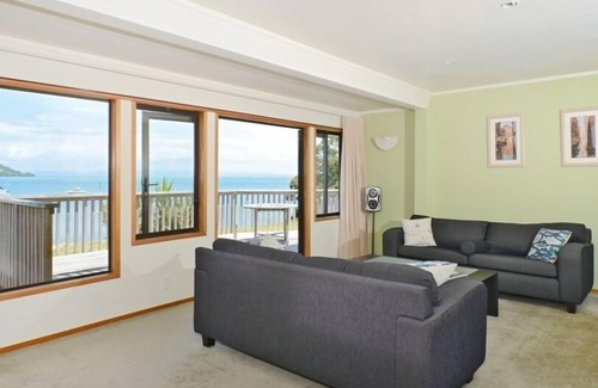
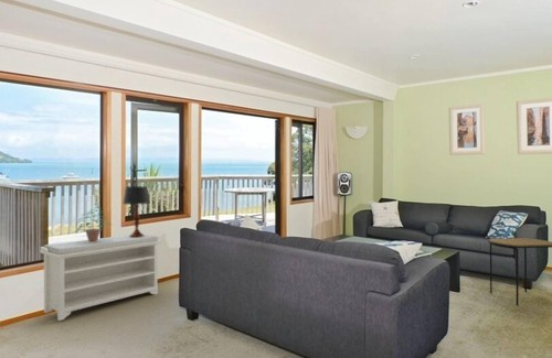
+ potted plant (91, 223)
+ side table (524, 270)
+ bench (105, 271)
+ table lamp (136, 211)
